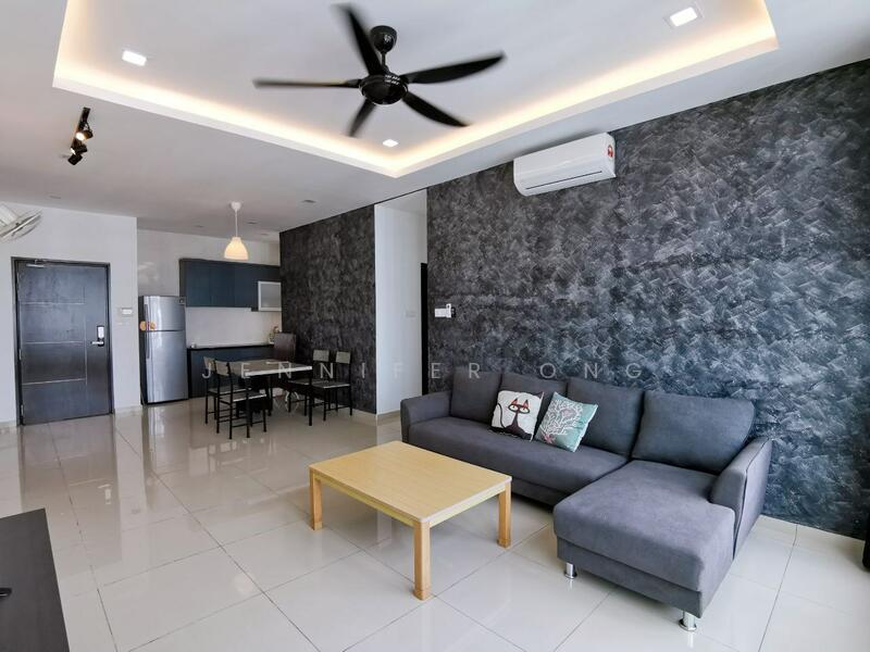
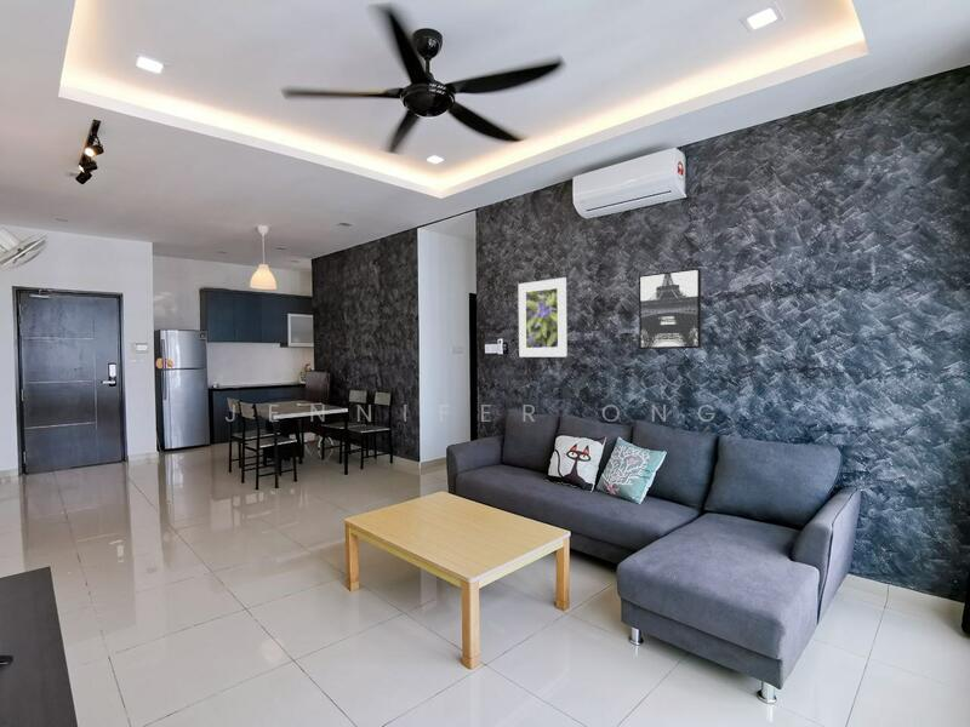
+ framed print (541, 319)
+ wall art (668, 310)
